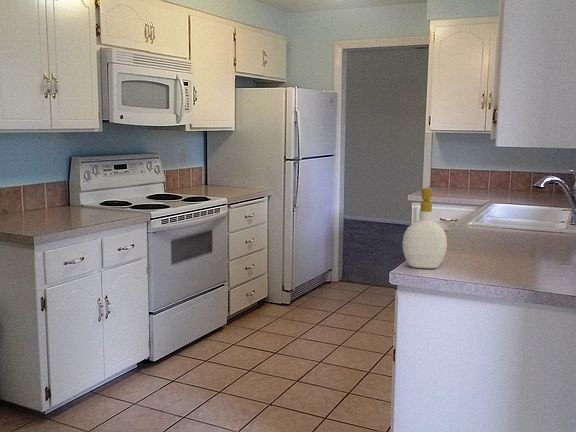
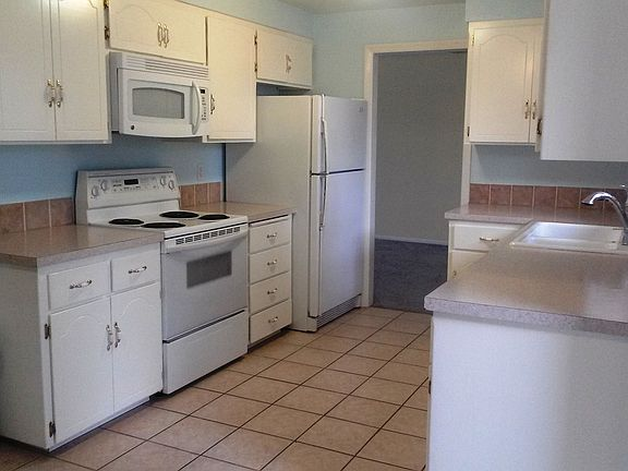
- soap bottle (425, 227)
